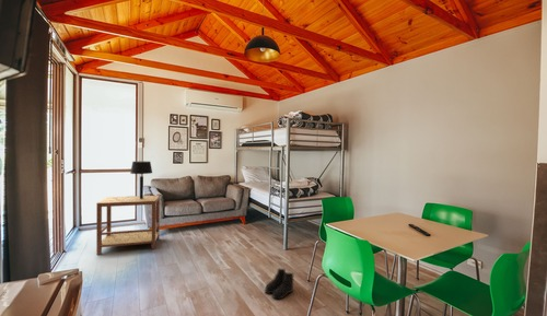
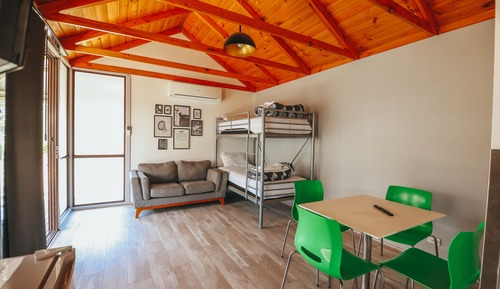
- table lamp (141, 179)
- boots (279, 281)
- side table (130, 231)
